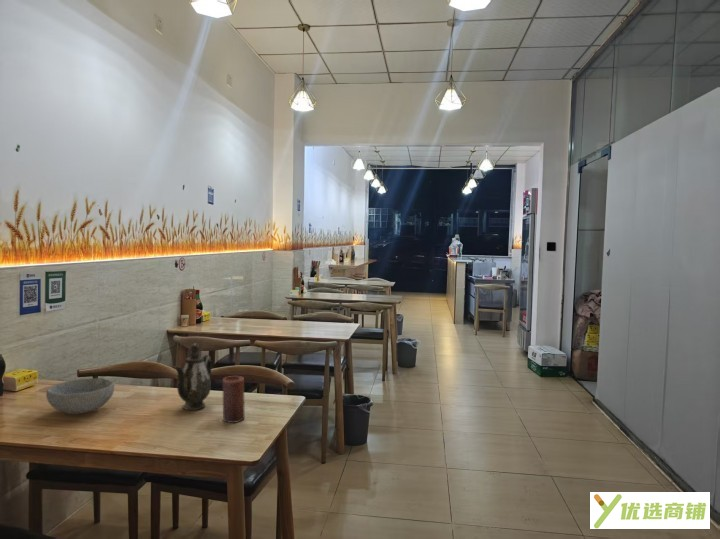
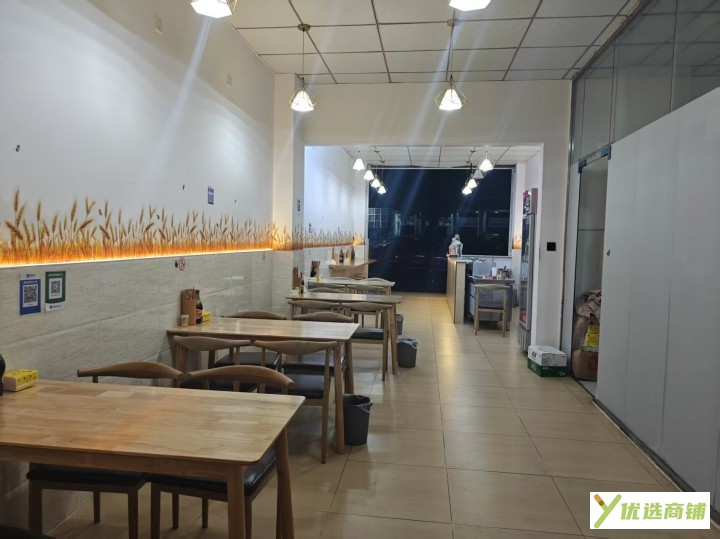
- teapot (193, 375)
- bowl (81, 397)
- candle (233, 398)
